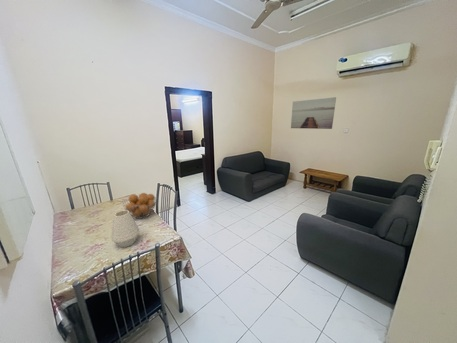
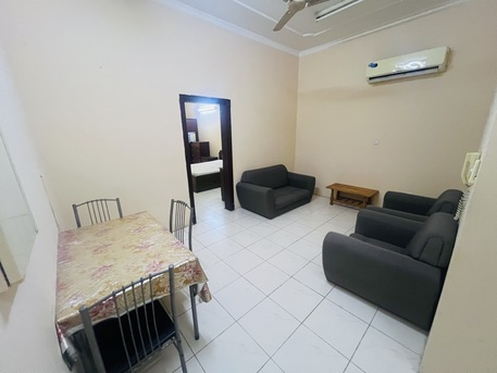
- vase (124, 228)
- wall art (311, 114)
- fruit basket (140, 205)
